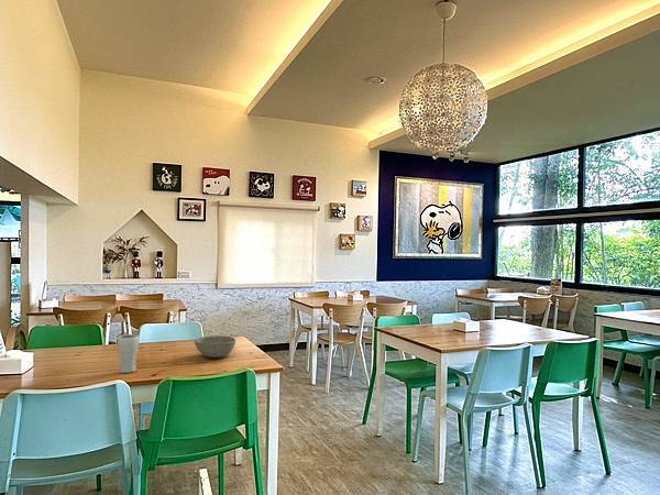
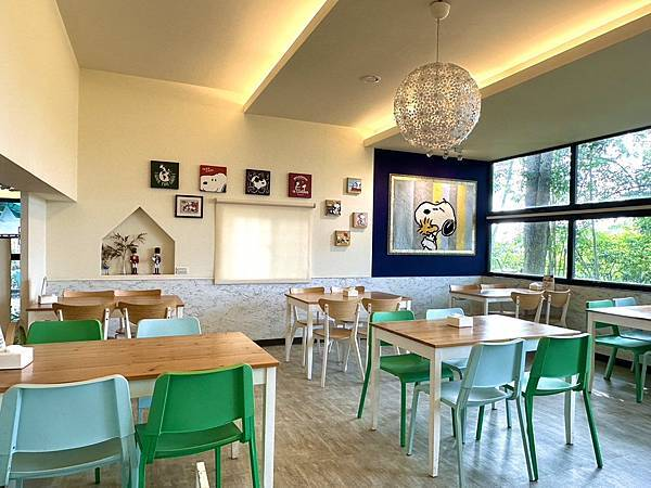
- drinking glass (128, 353)
- bowl (215, 348)
